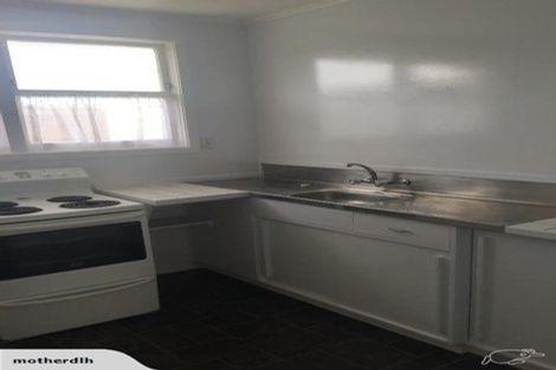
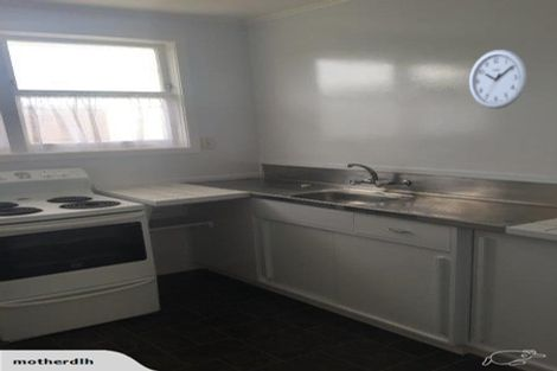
+ wall clock (495, 79)
